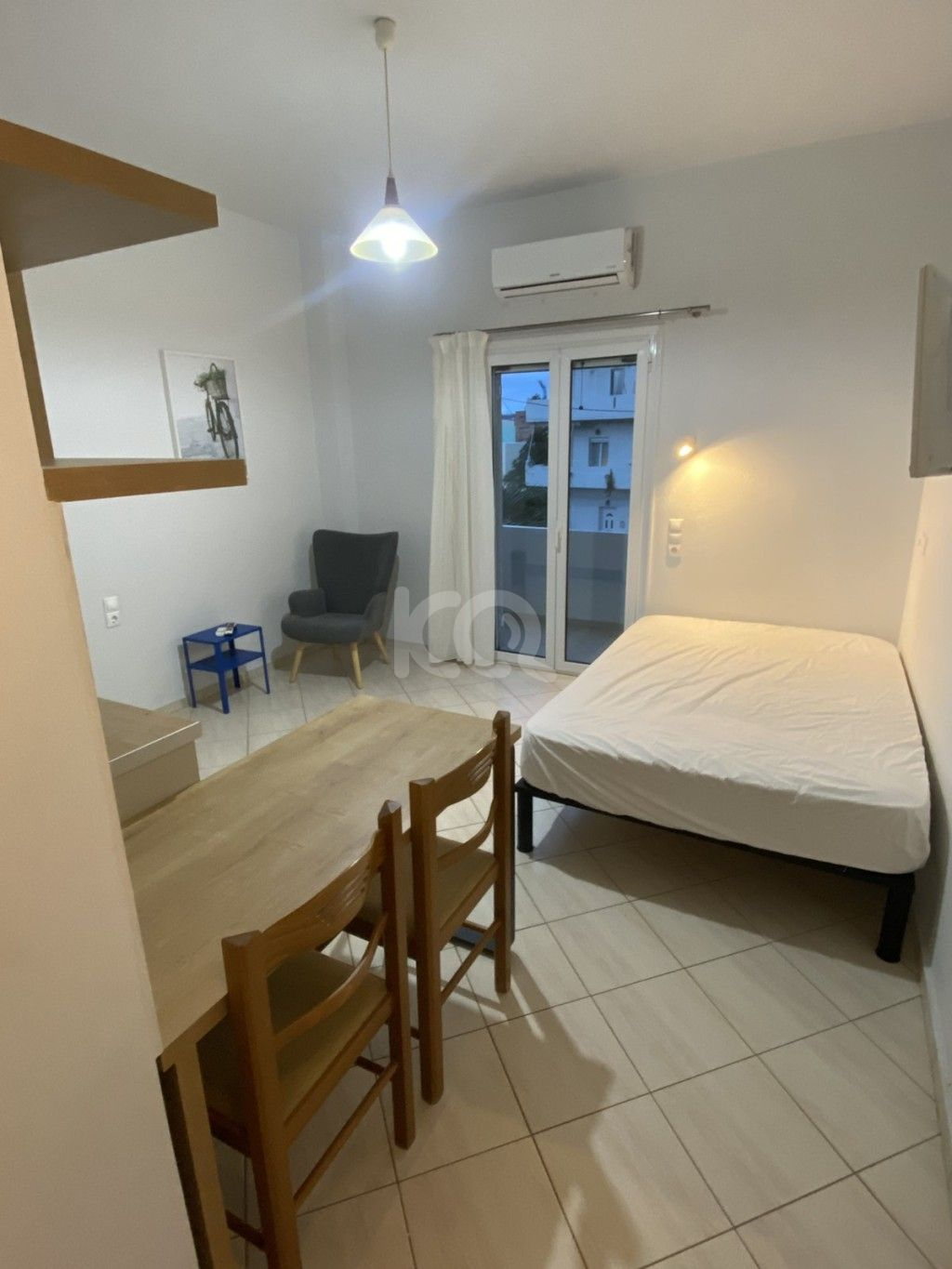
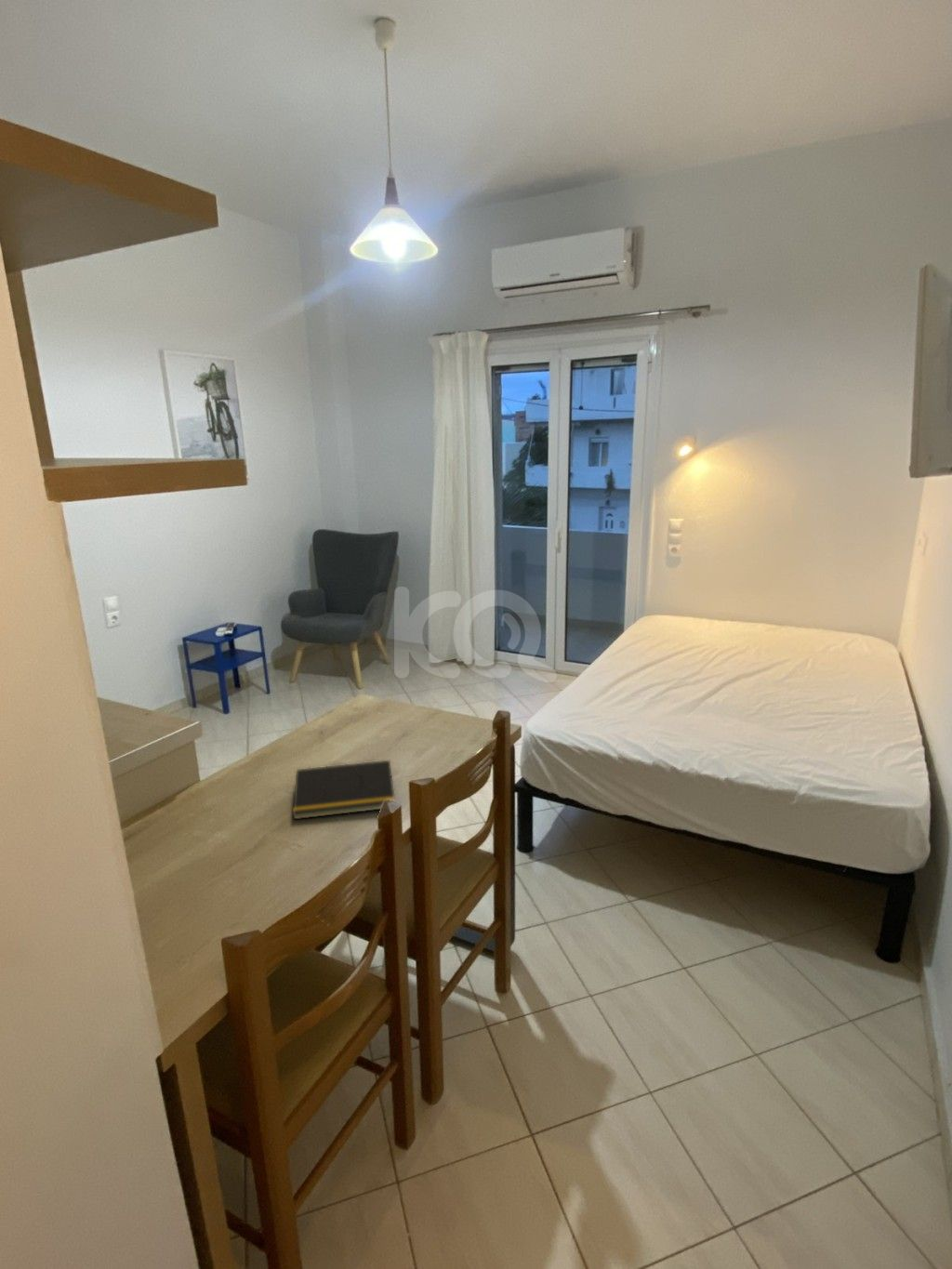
+ notepad (344, 787)
